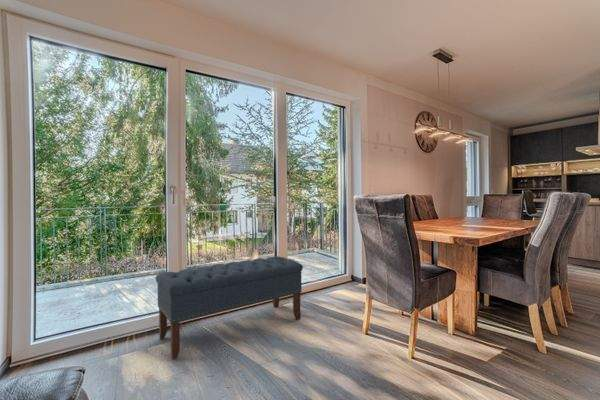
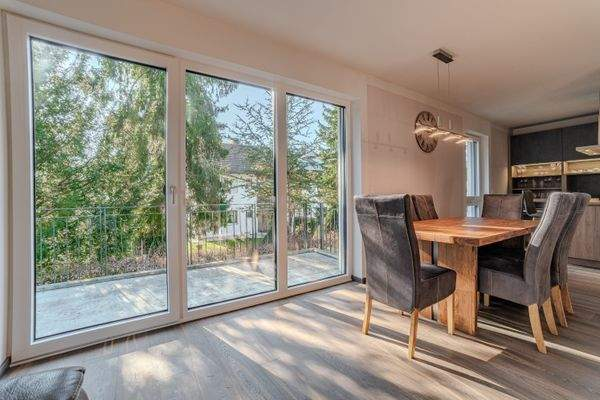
- bench (234, 296)
